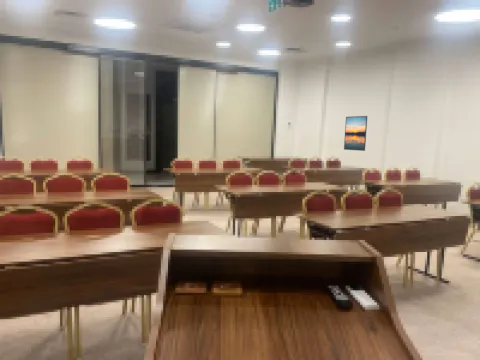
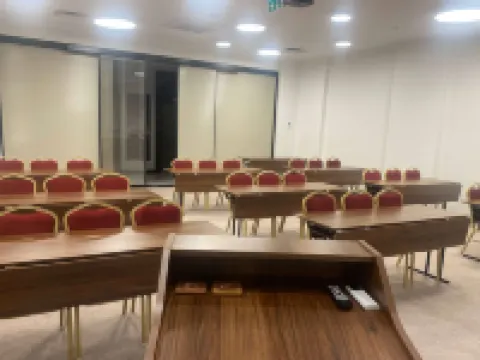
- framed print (355, 133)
